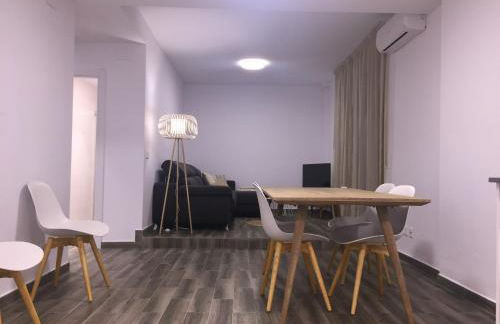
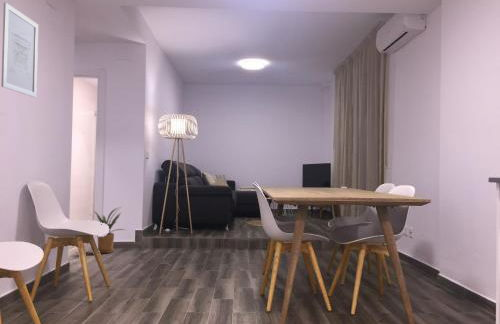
+ house plant (109, 228)
+ wall art (21, 53)
